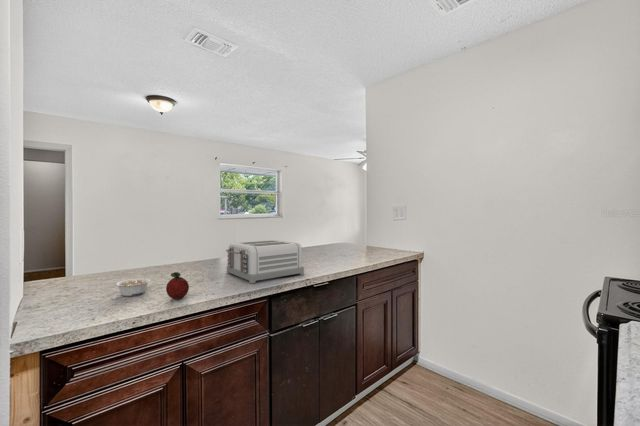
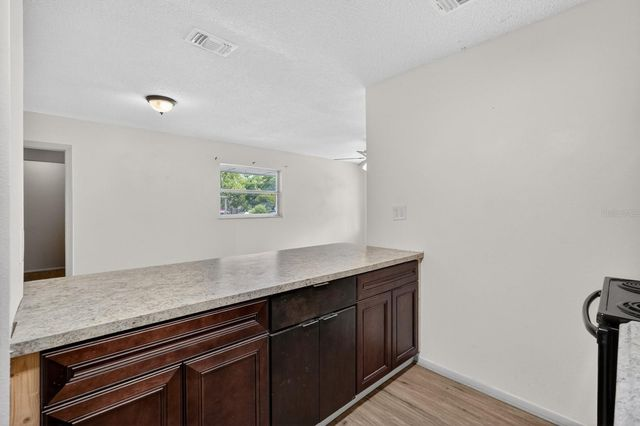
- toaster (261, 258)
- fruit (177, 285)
- legume (133, 286)
